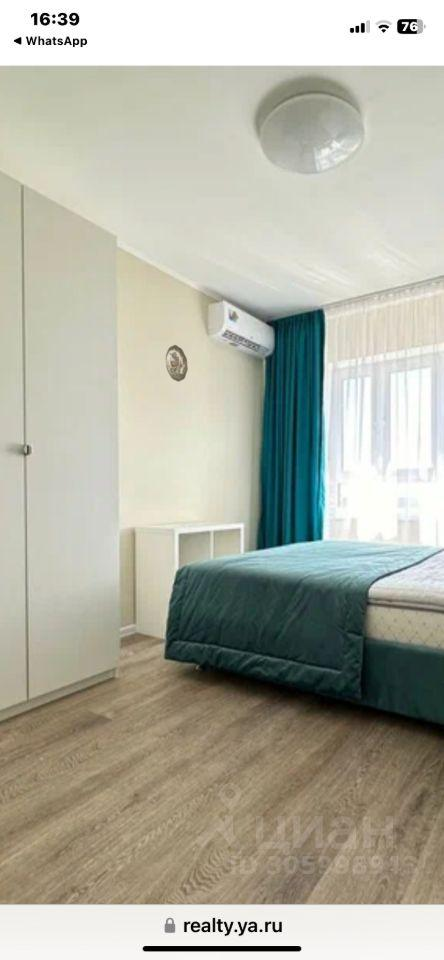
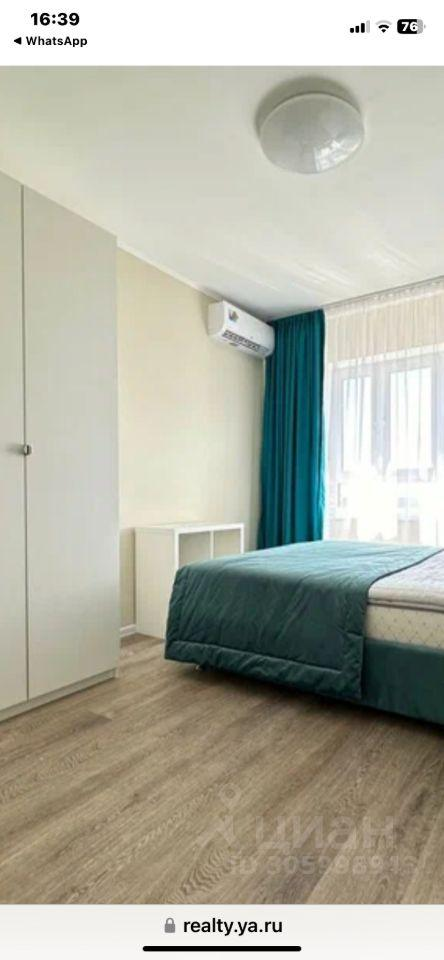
- decorative plate (175, 363)
